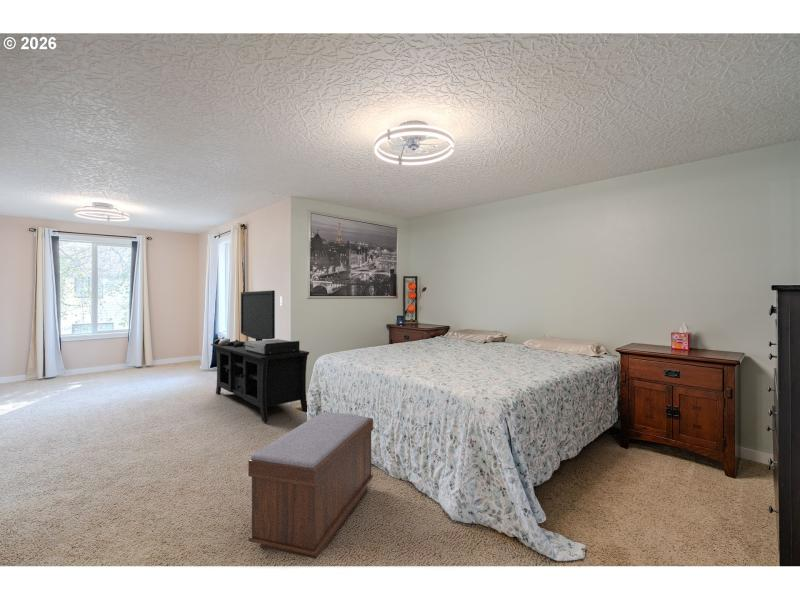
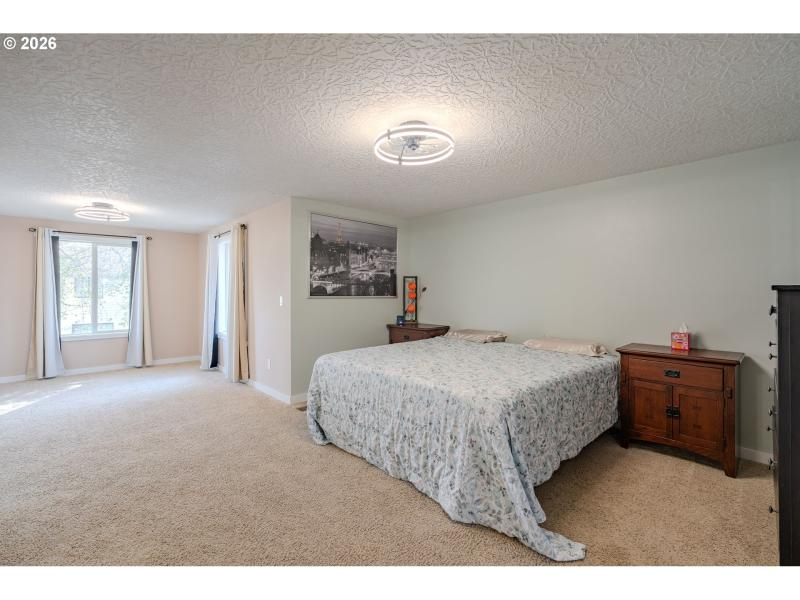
- media console (255, 346)
- bench (319, 472)
